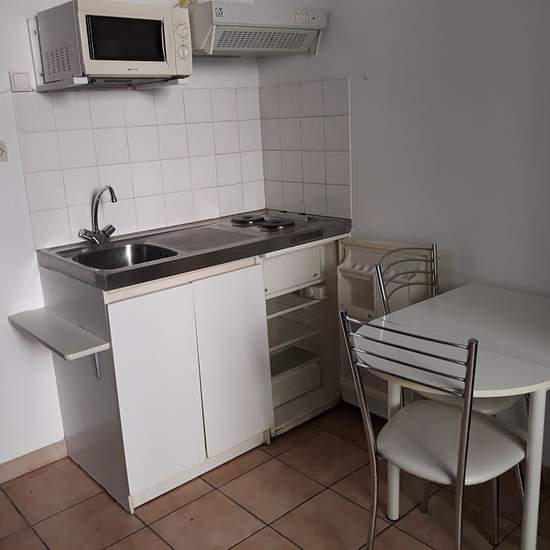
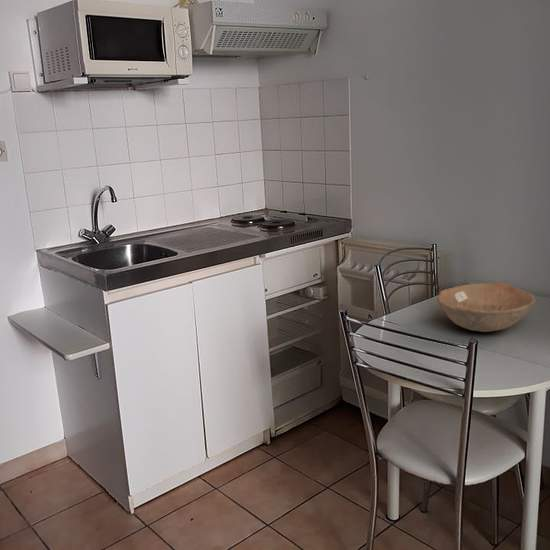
+ bowl (484, 311)
